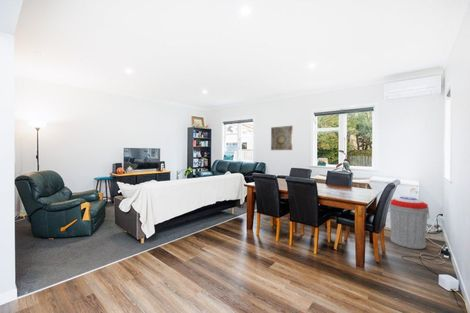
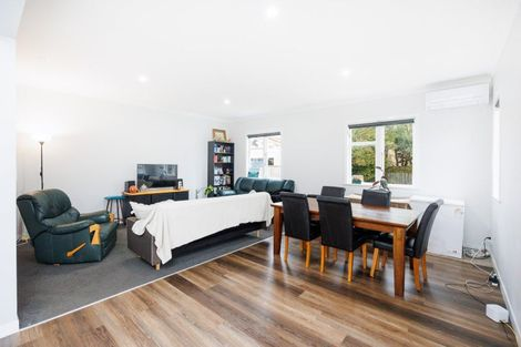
- trash can (407, 220)
- wall art (281, 138)
